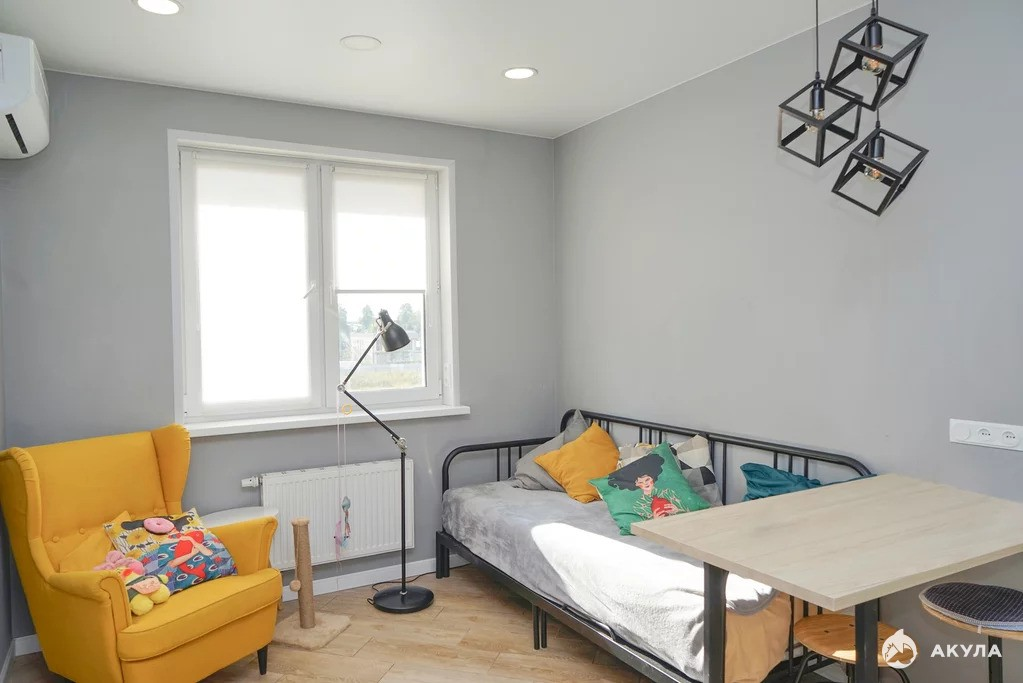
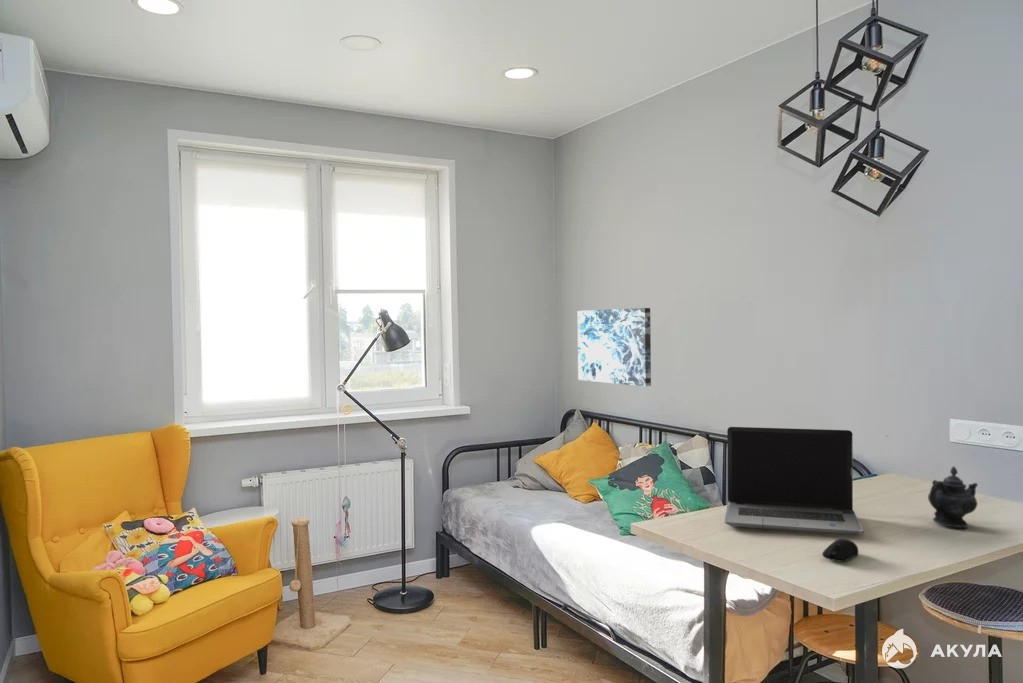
+ computer mouse (841, 548)
+ teapot (953, 495)
+ laptop computer (790, 478)
+ wall art (612, 346)
